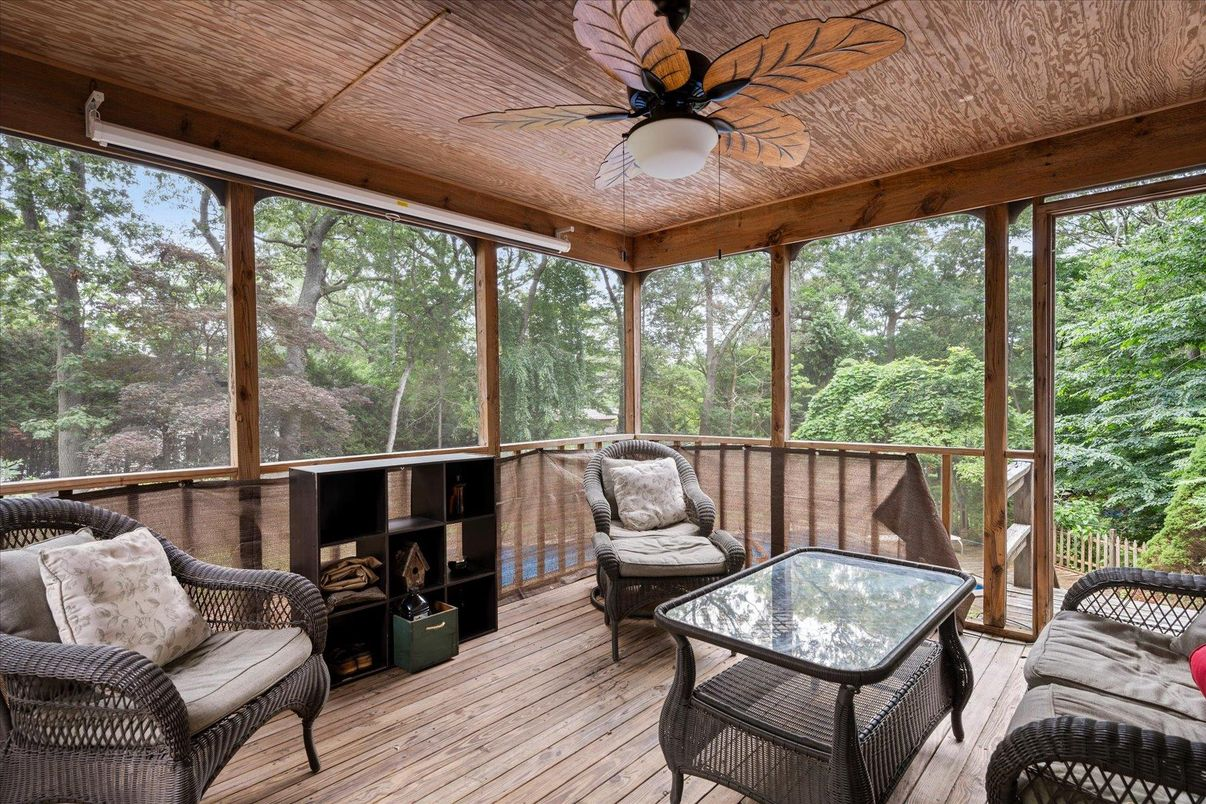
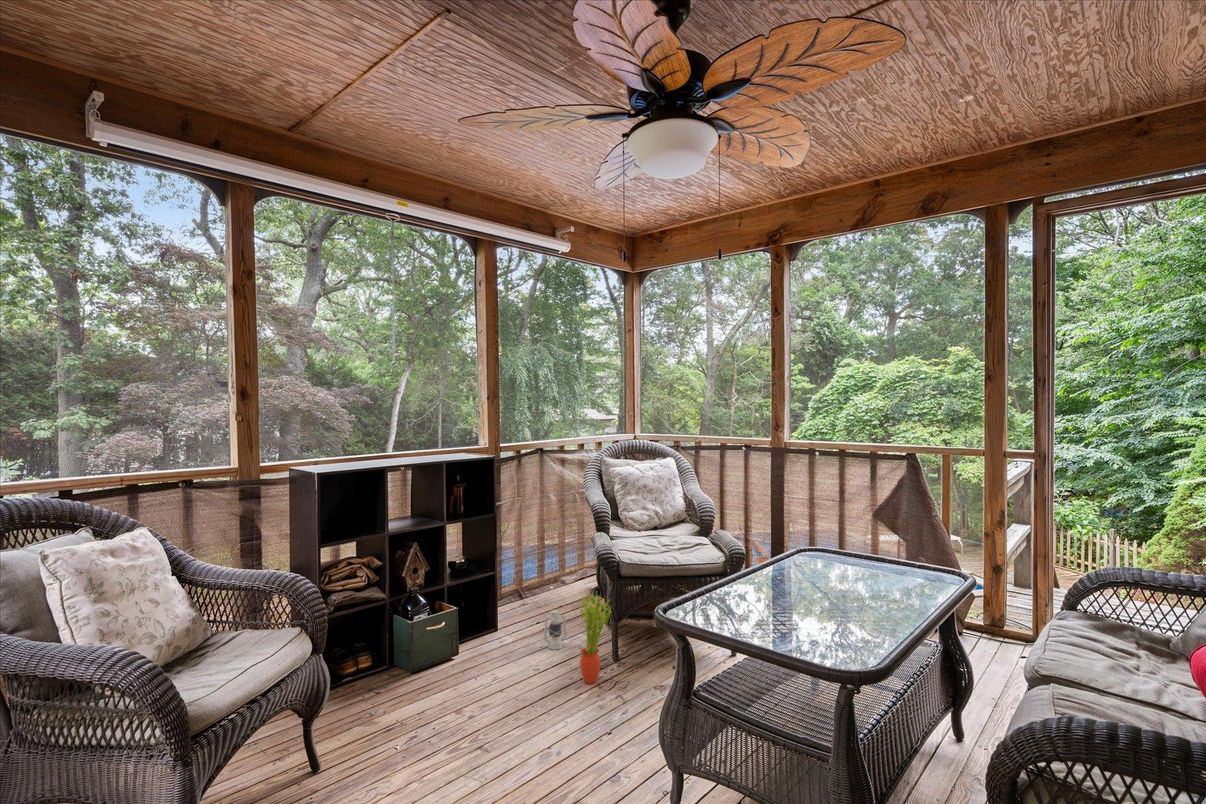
+ lantern (555, 619)
+ potted plant (595, 636)
